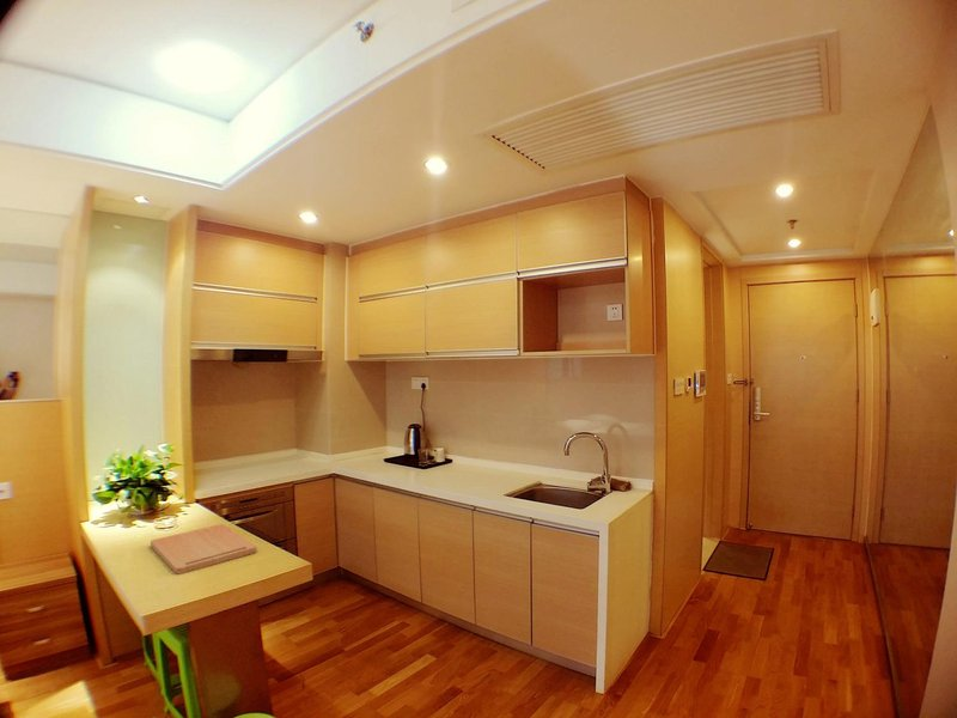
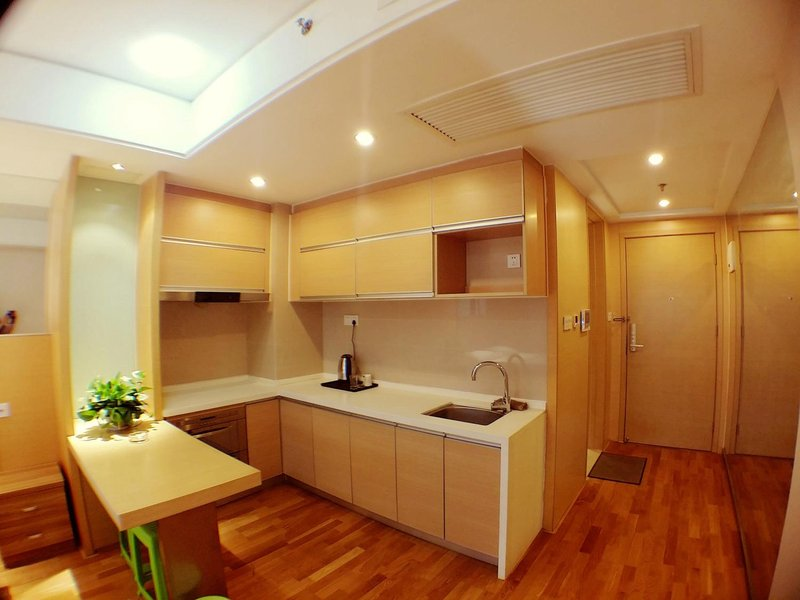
- cutting board (202, 546)
